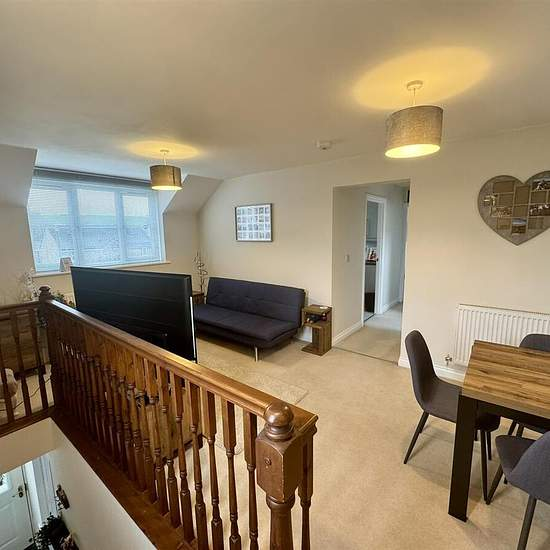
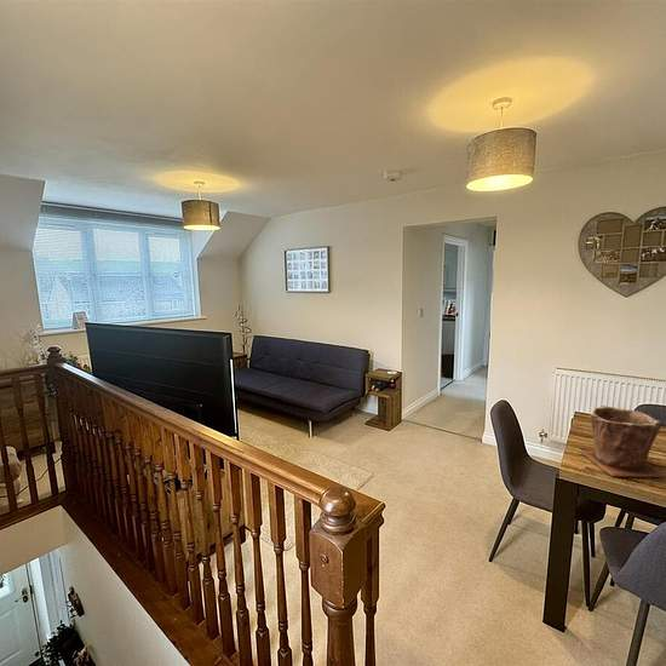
+ plant pot (622, 438)
